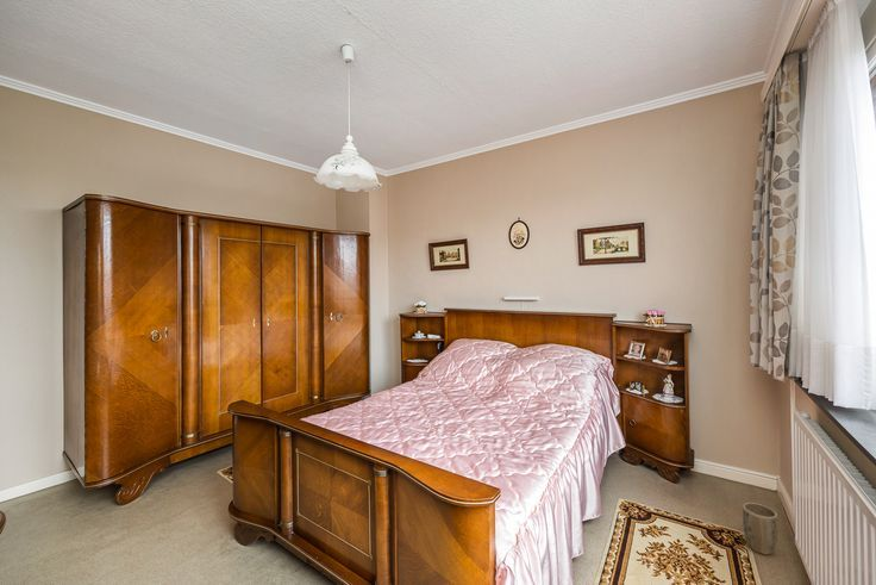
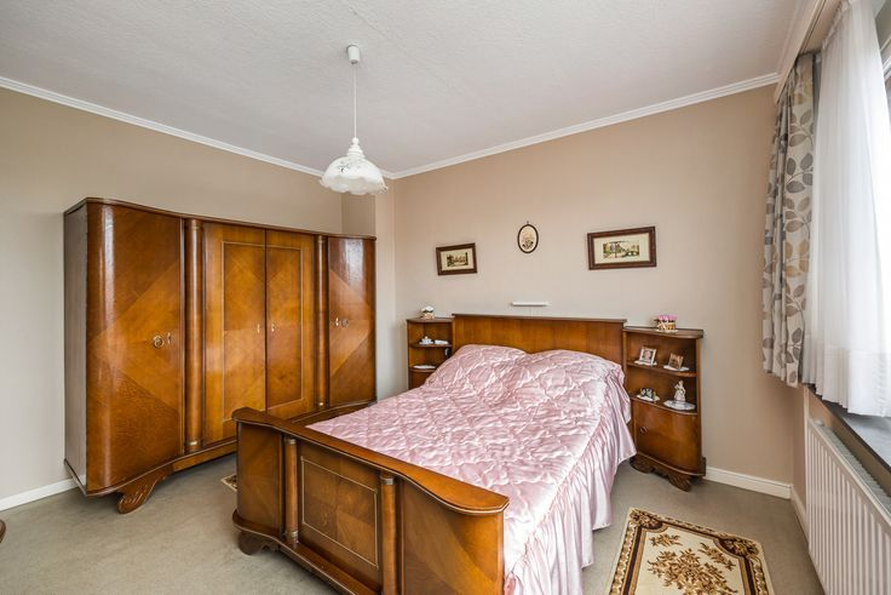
- plant pot (759, 529)
